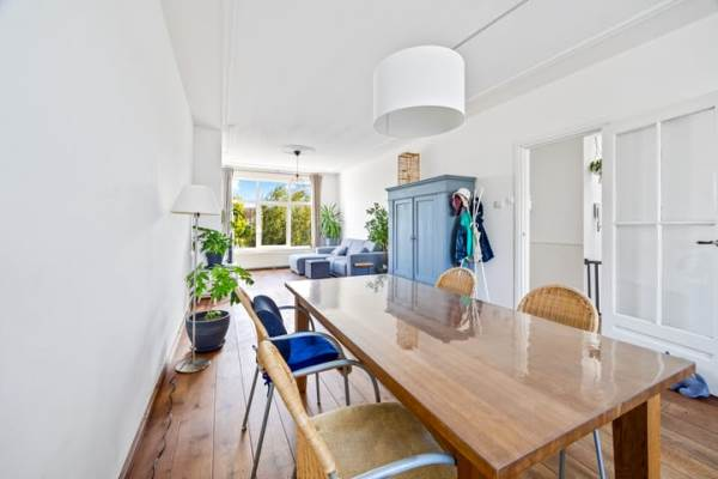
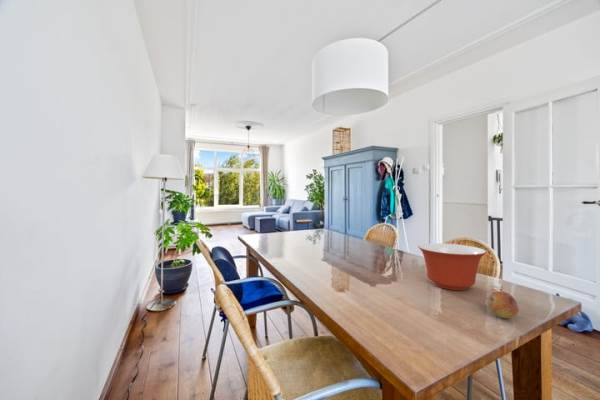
+ fruit (502, 304)
+ mixing bowl (450, 266)
